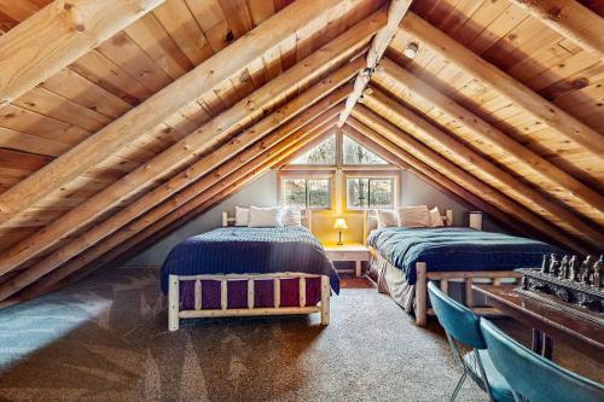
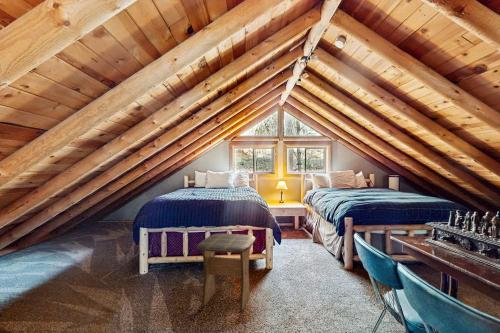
+ stool (227, 270)
